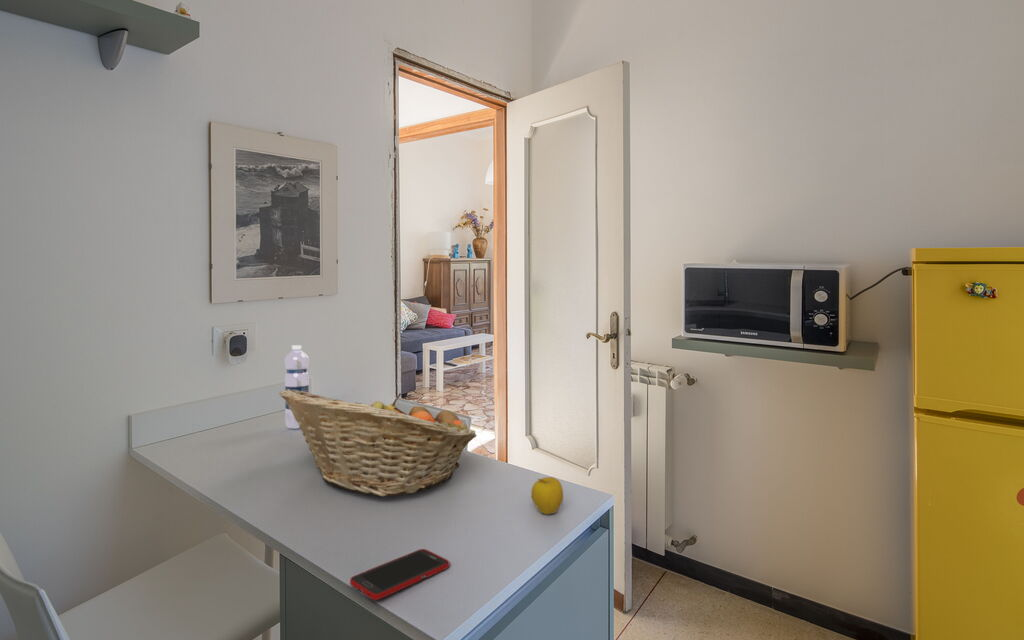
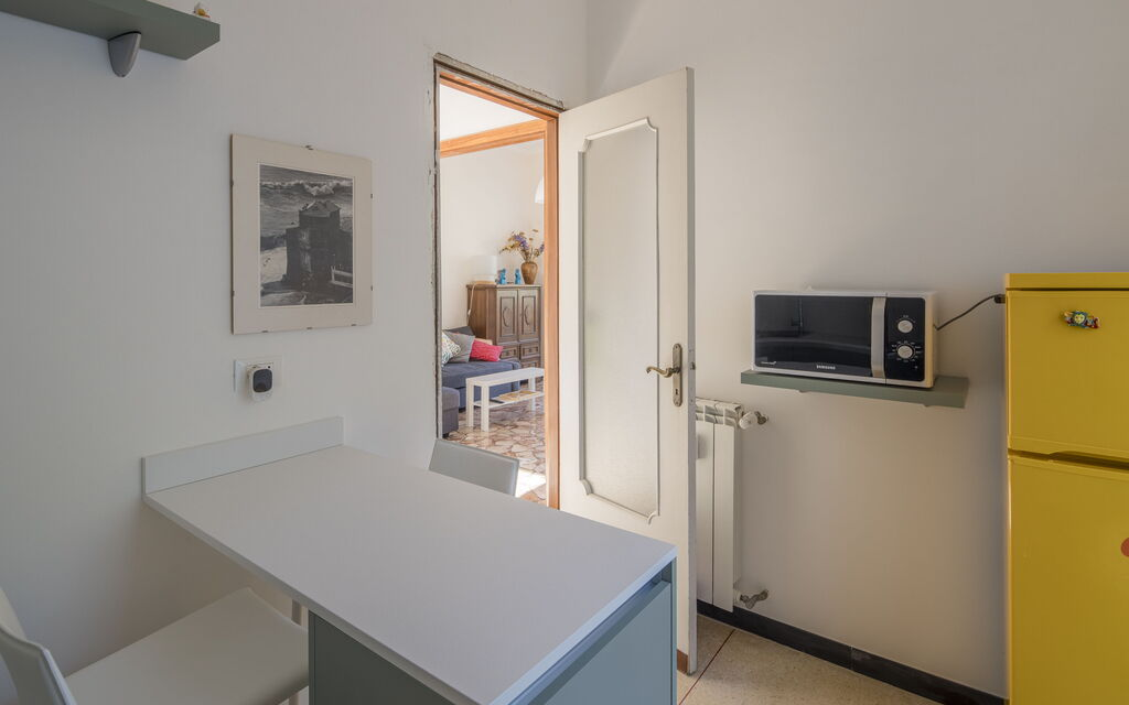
- cell phone (401, 572)
- fruit basket (378, 430)
- water bottle (297, 386)
- apple (547, 494)
